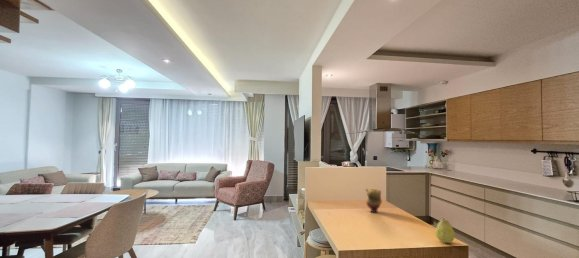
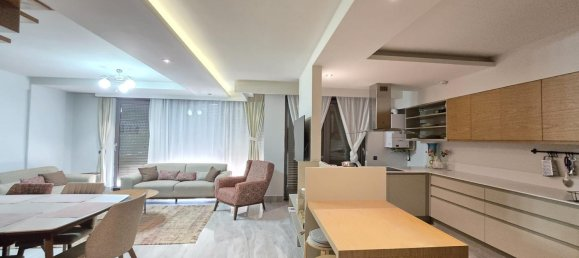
- teapot (374, 199)
- fruit (445, 230)
